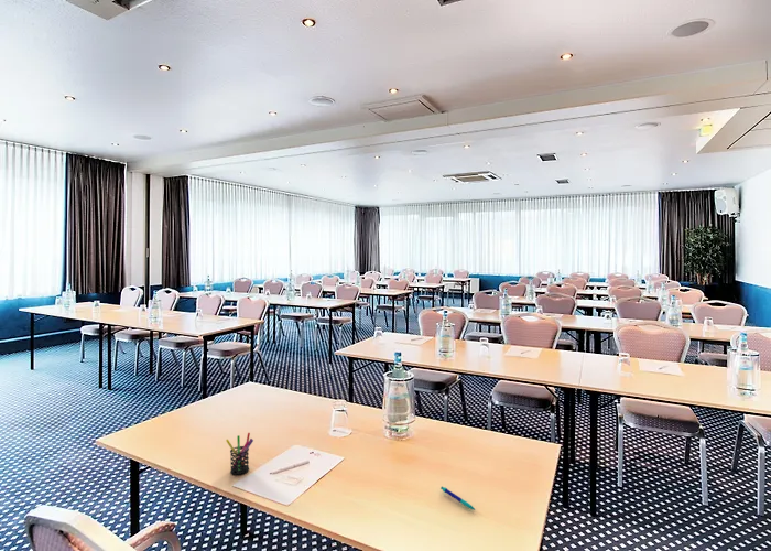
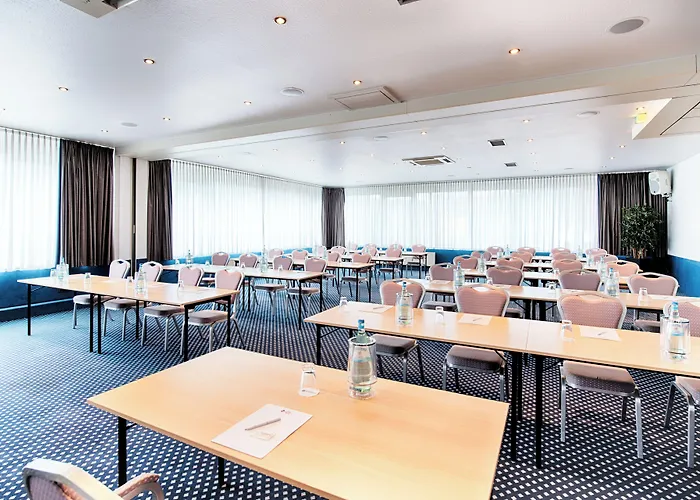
- pen (457, 498)
- pen holder (240, 451)
